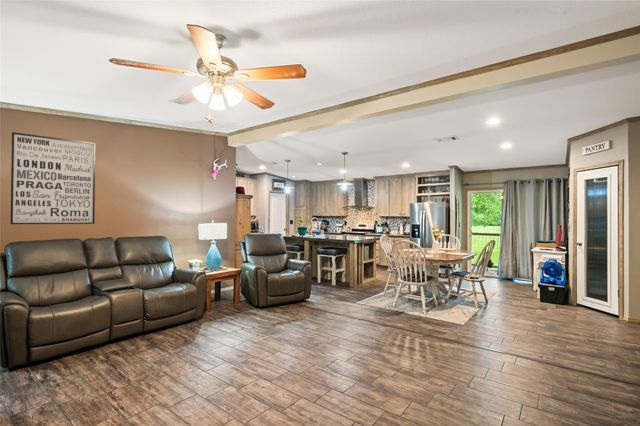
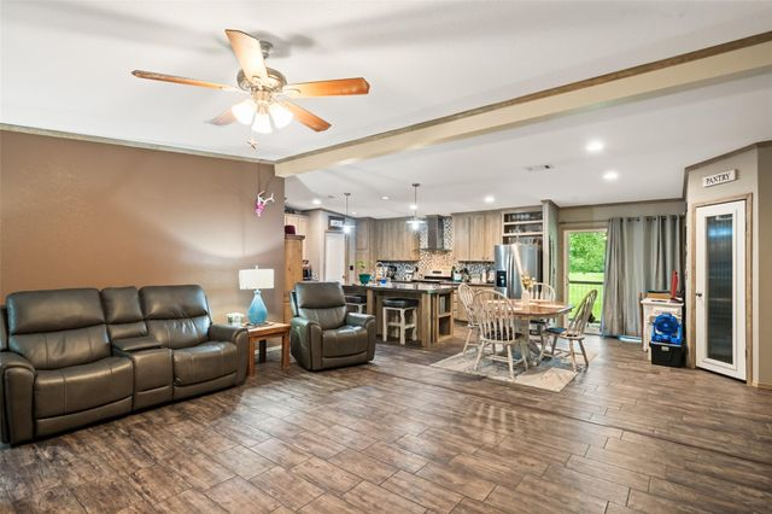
- wall art (55, 181)
